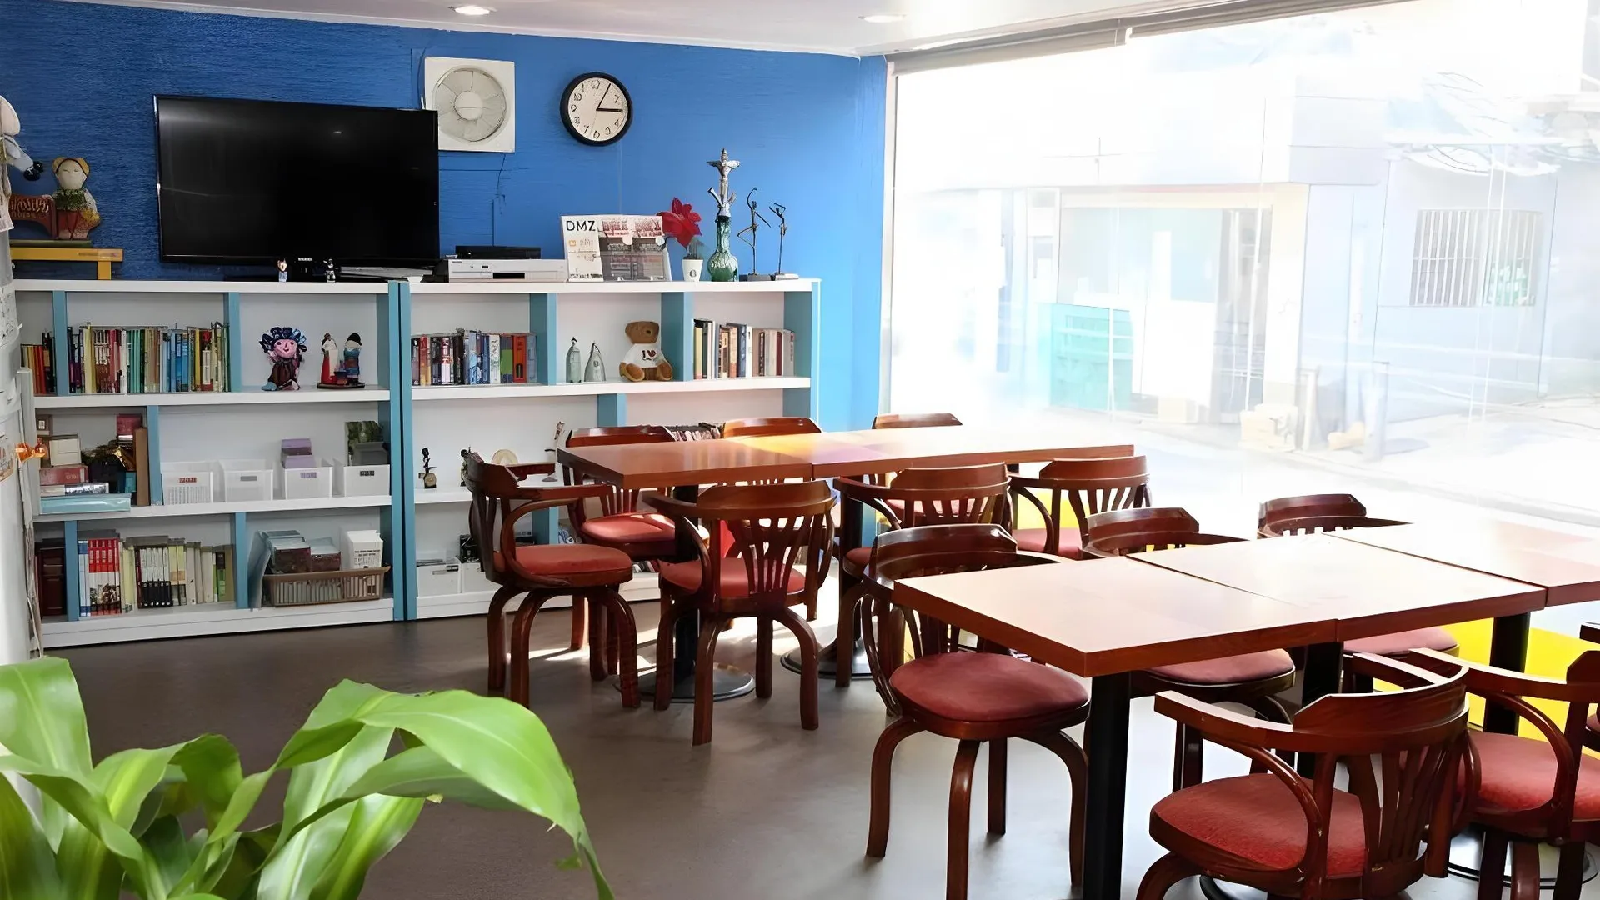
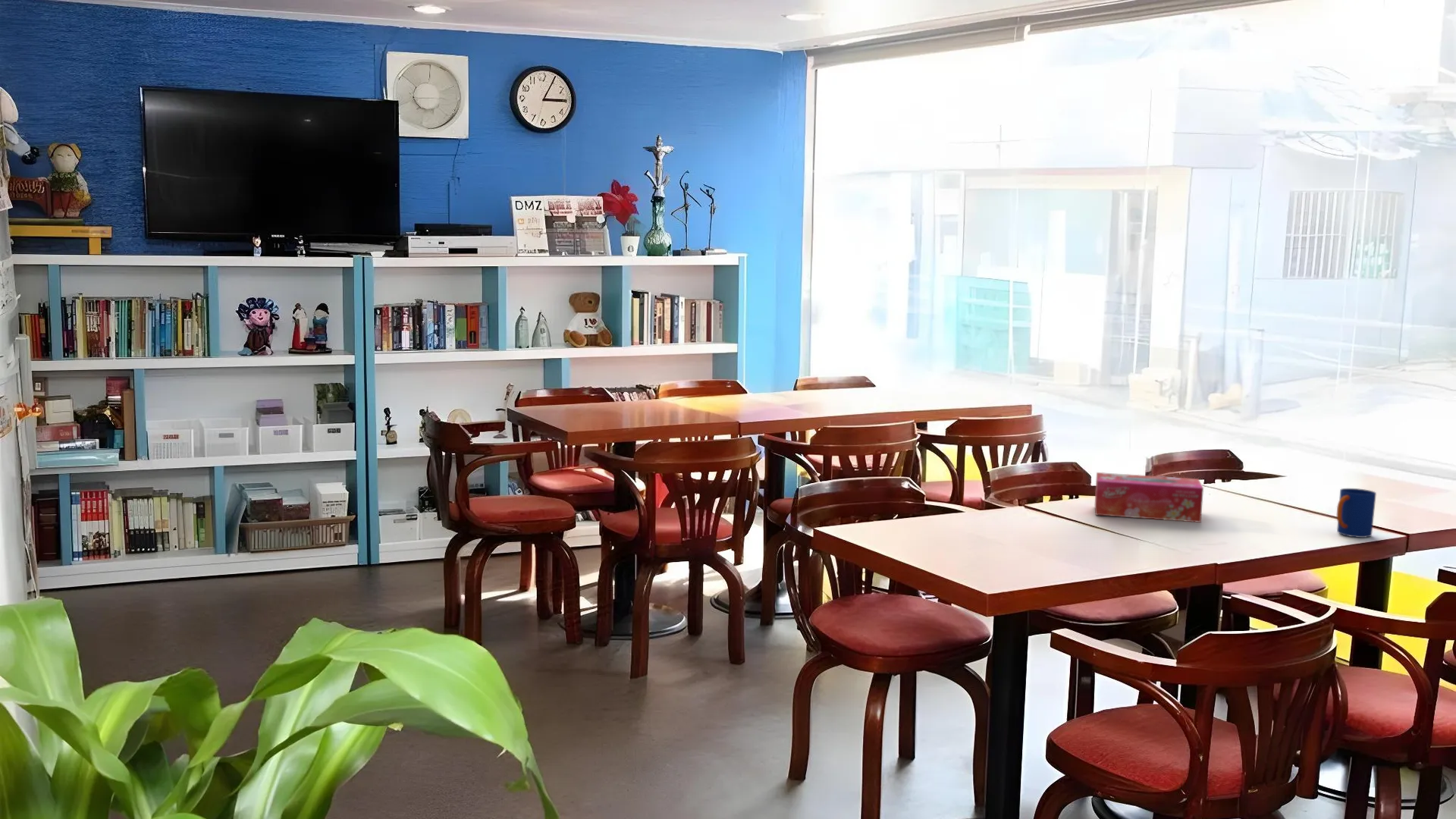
+ mug (1351, 513)
+ tissue box (1147, 497)
